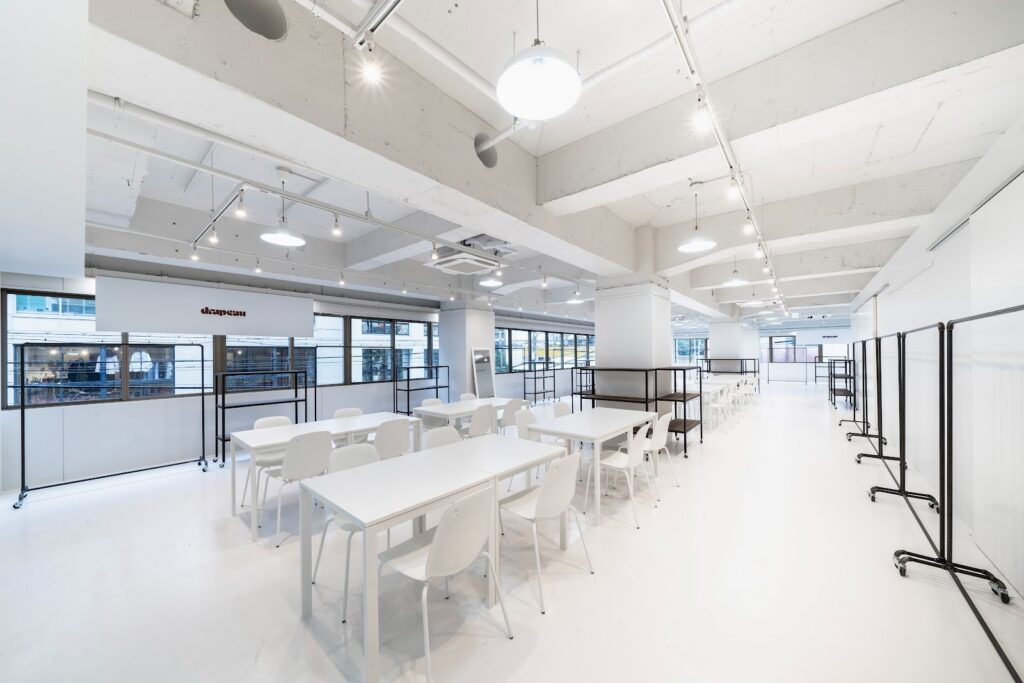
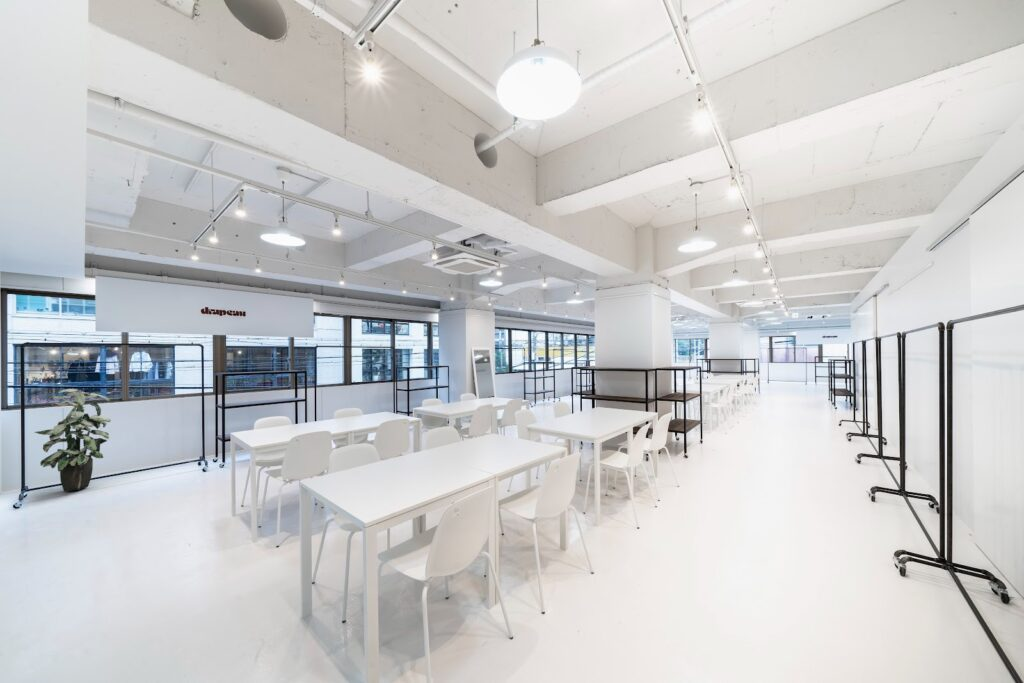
+ indoor plant (74, 438)
